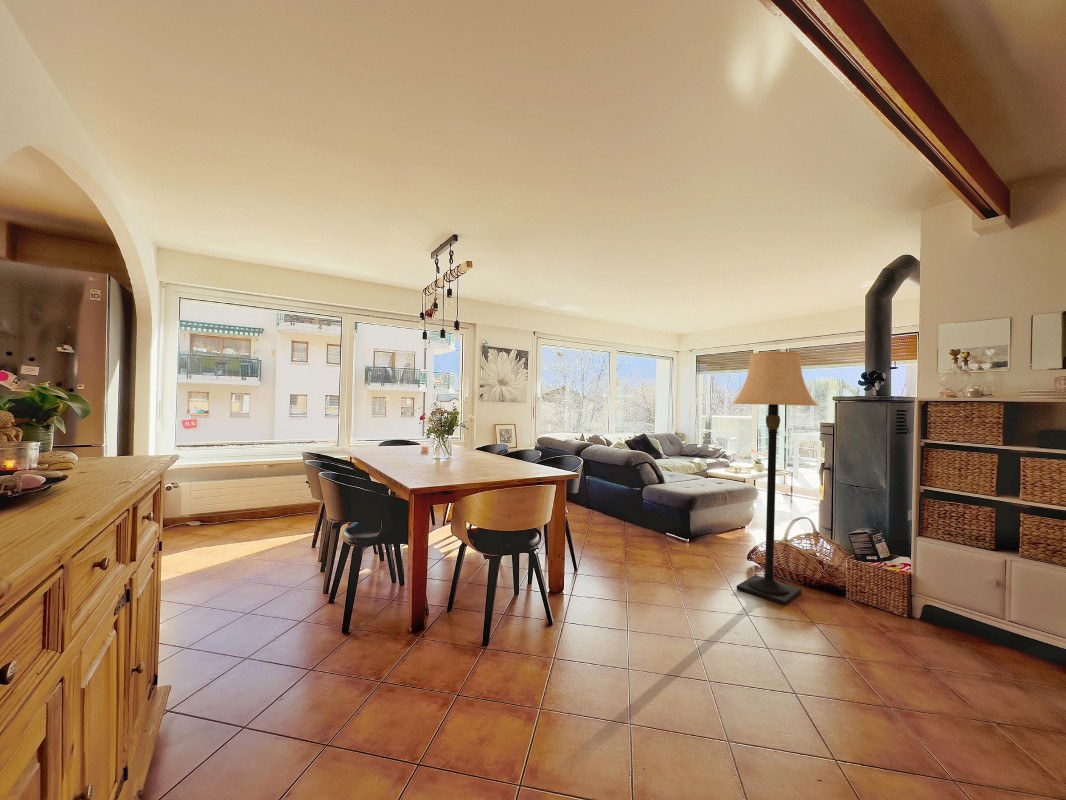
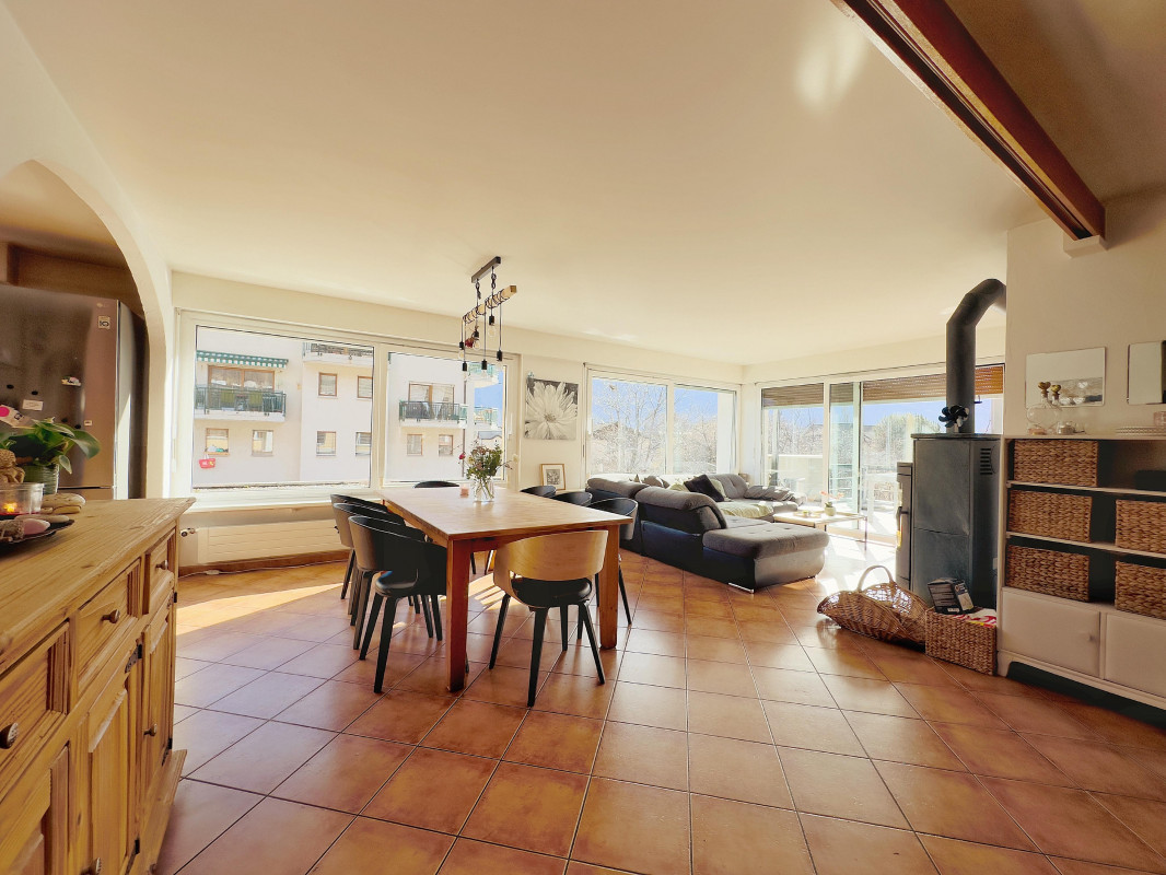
- lamp (771, 472)
